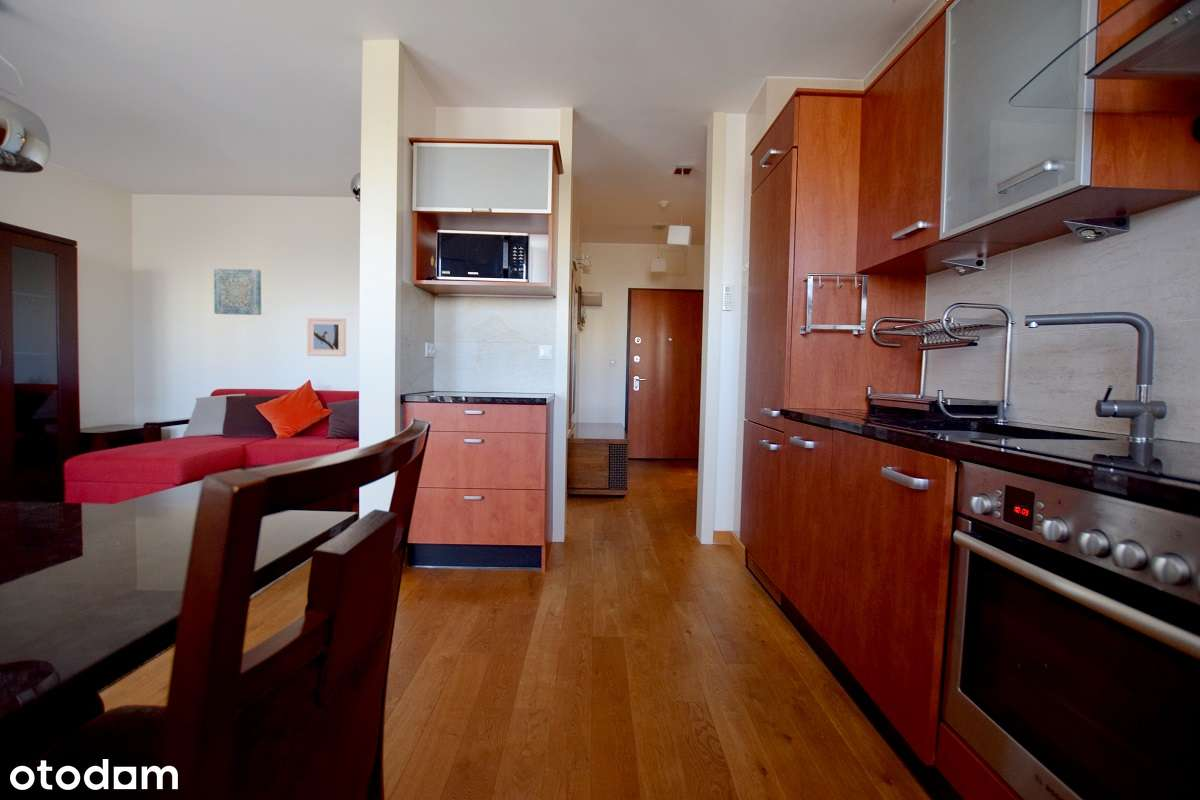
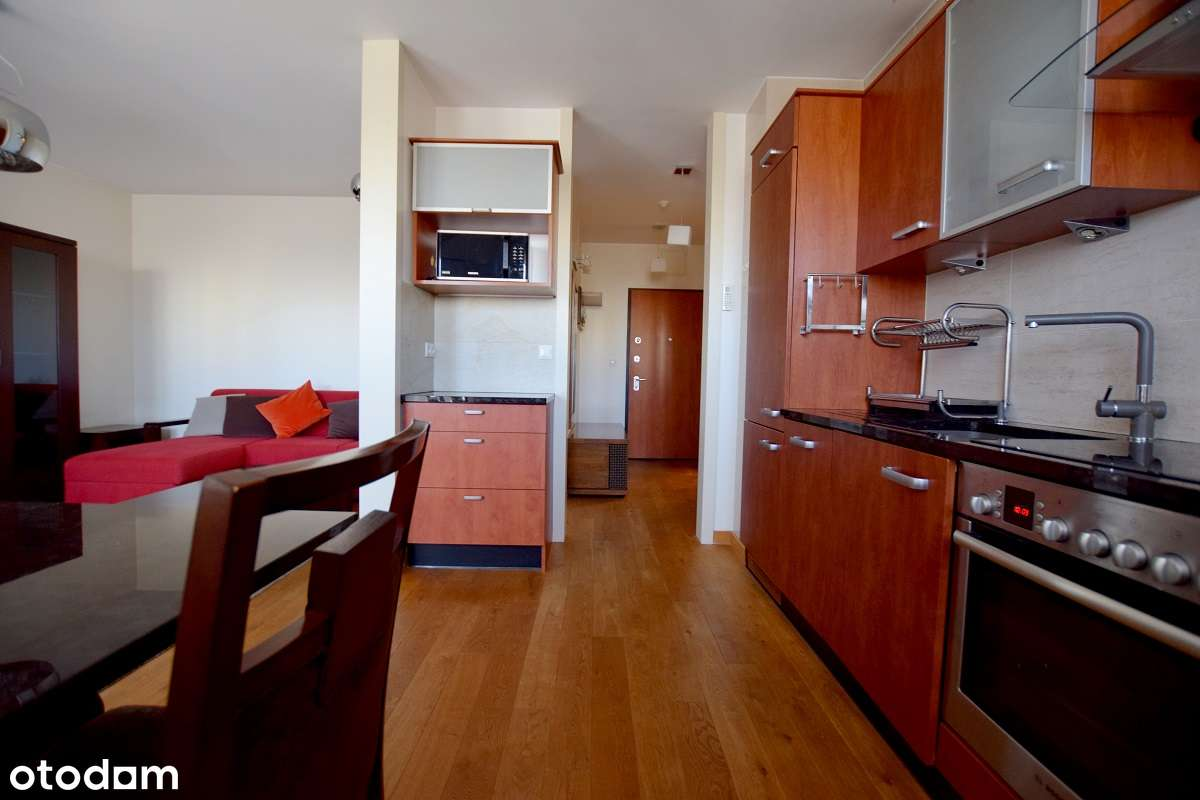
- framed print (326, 336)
- wall art (237, 291)
